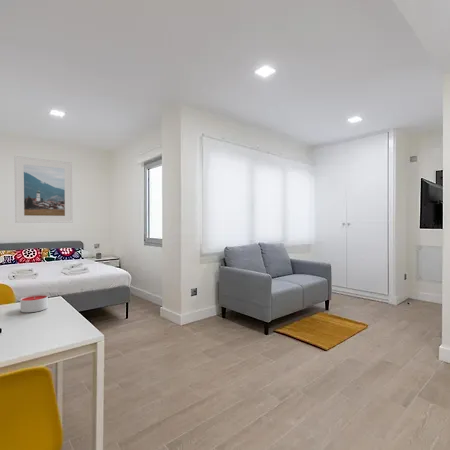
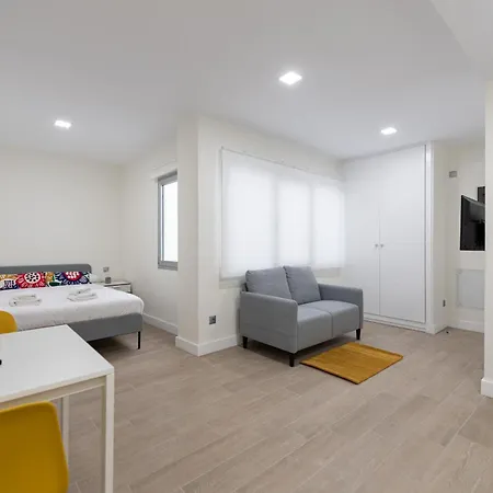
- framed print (45, 191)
- candle (34, 302)
